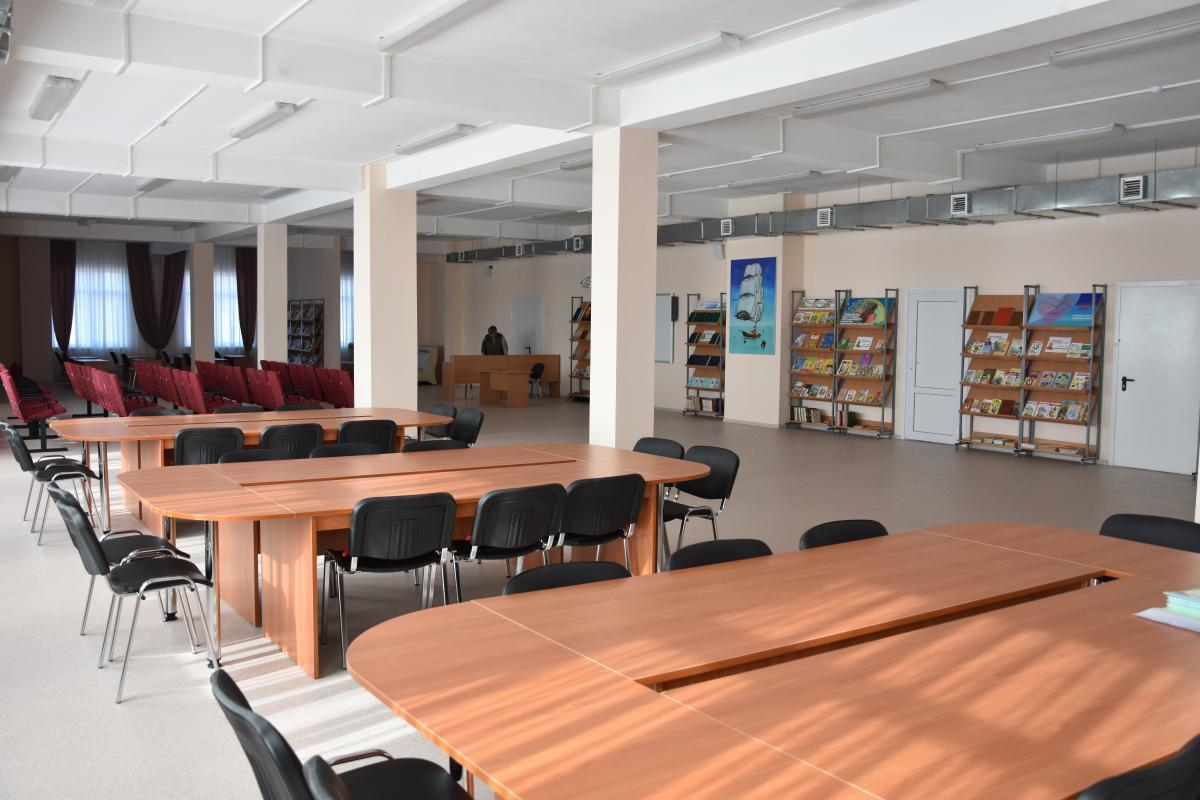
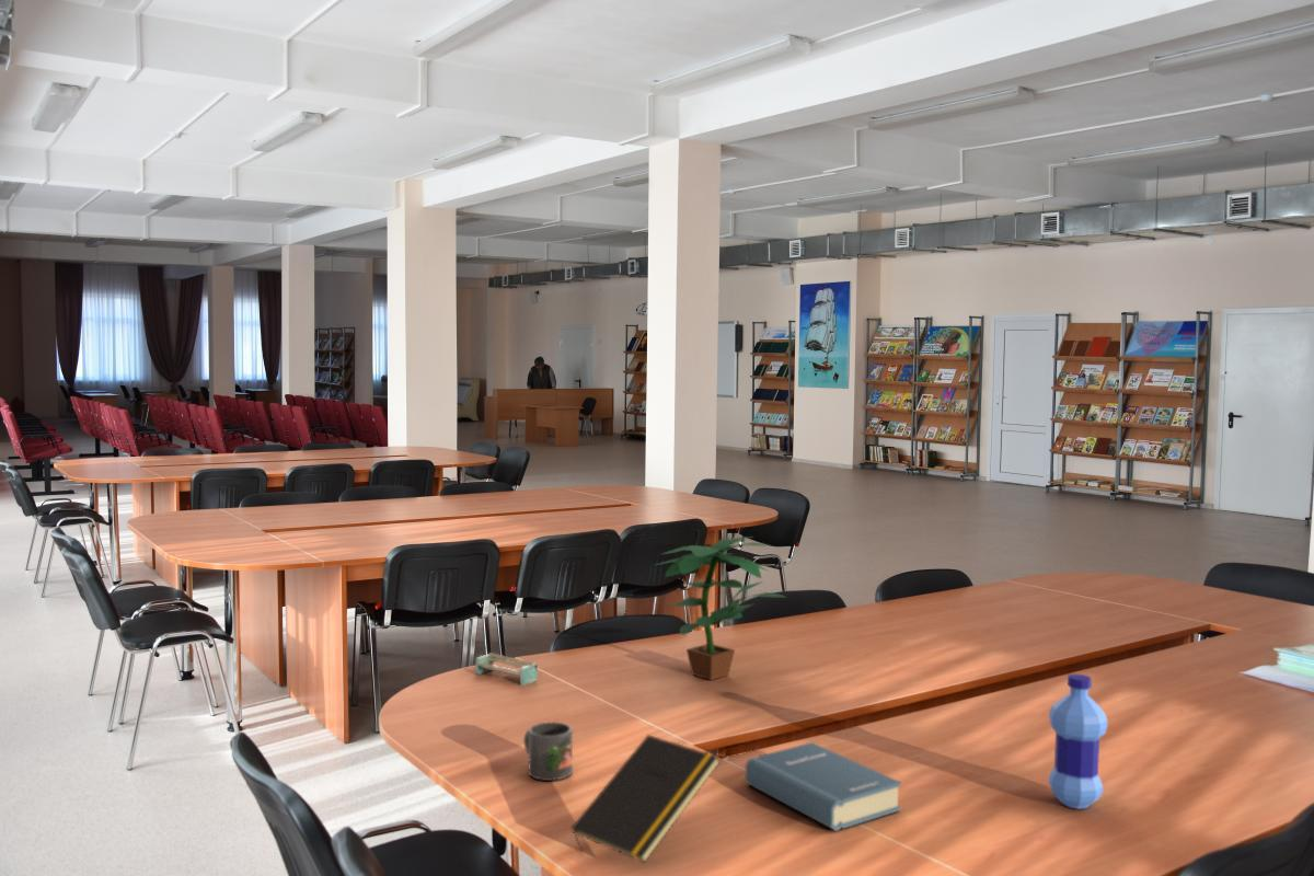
+ hardback book (820, 784)
+ mug (545, 748)
+ notepad (645, 802)
+ potted plant (718, 609)
+ water bottle (1076, 740)
+ shelf (506, 668)
